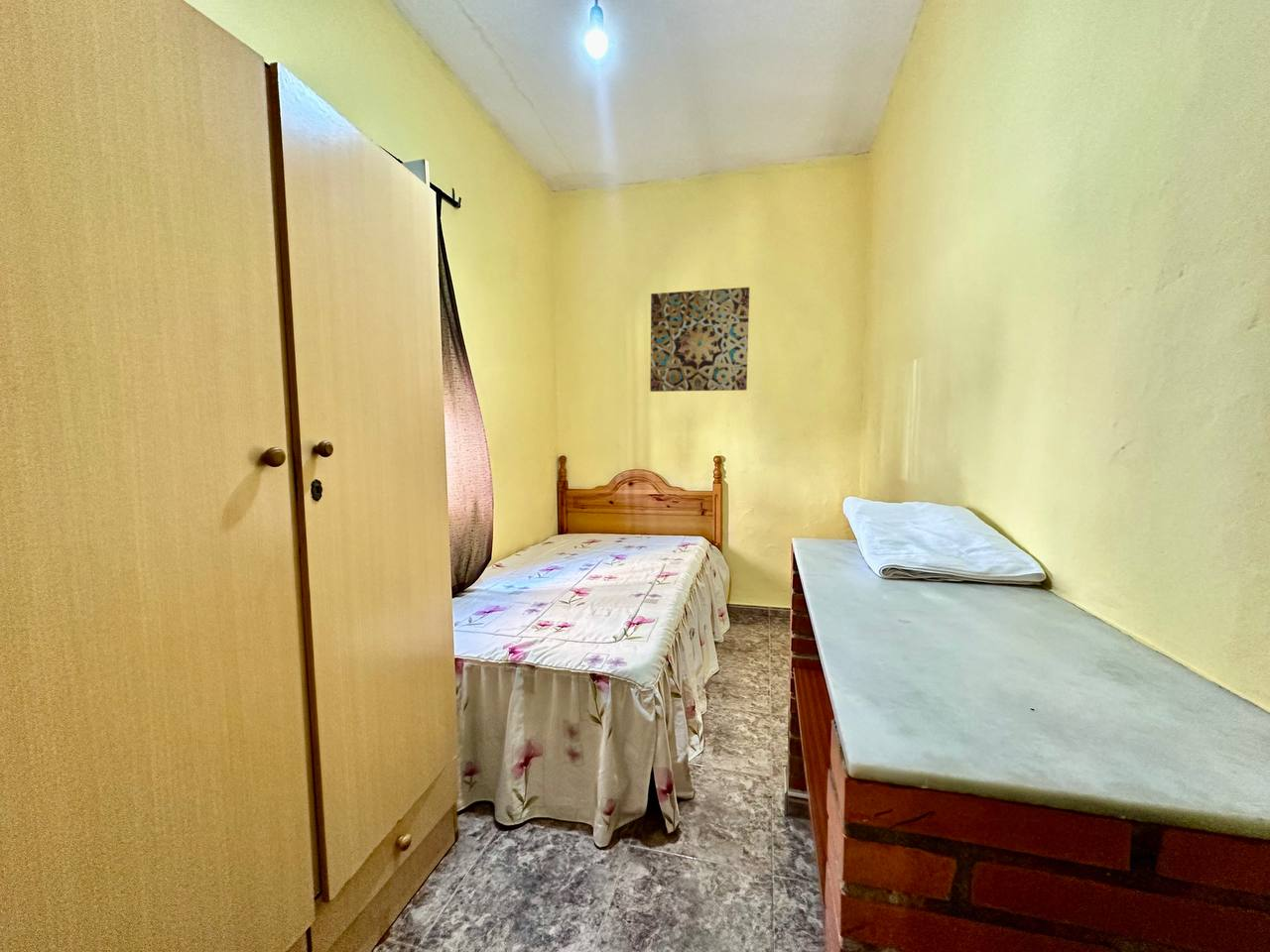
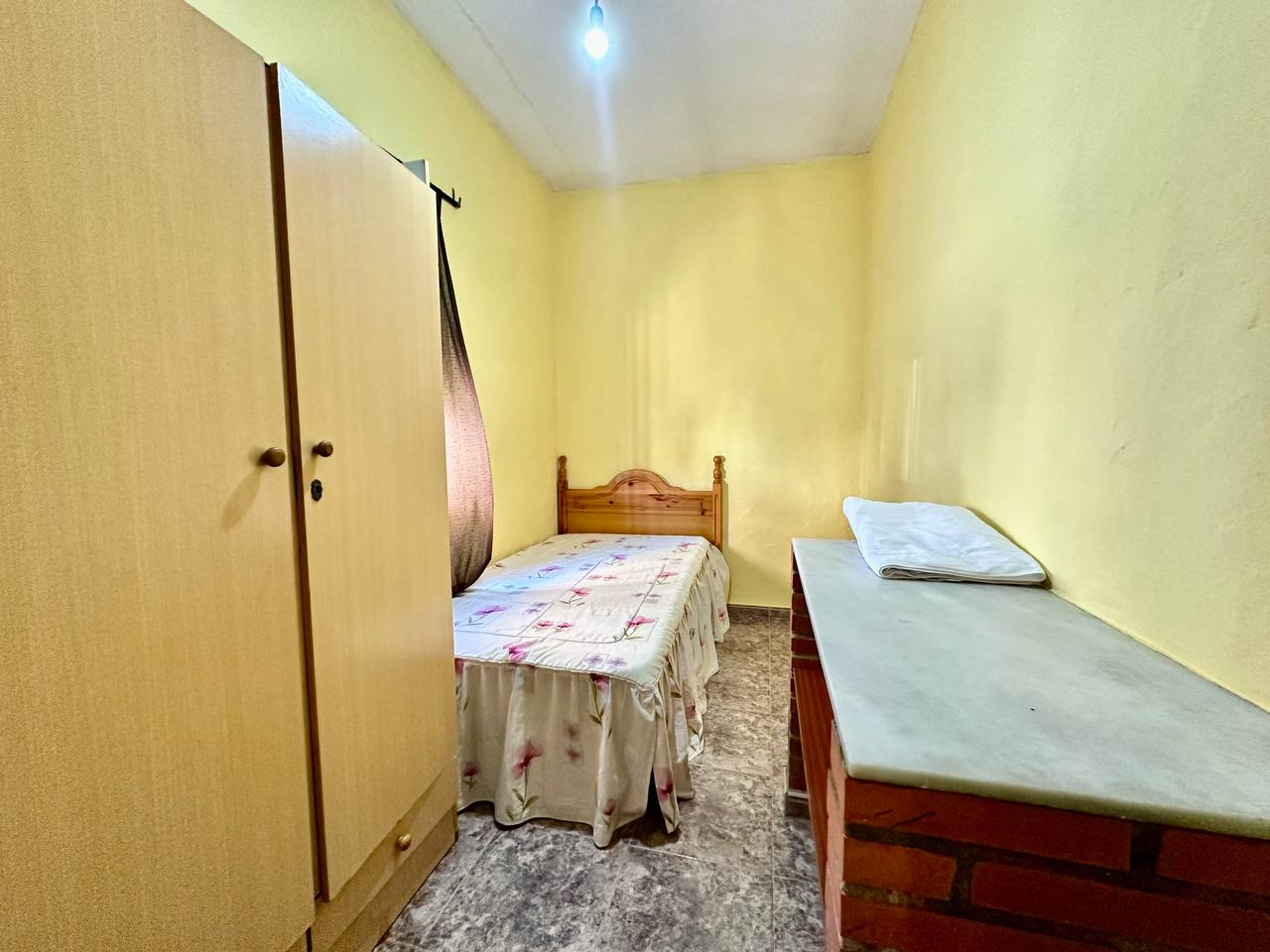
- wall art (698, 341)
